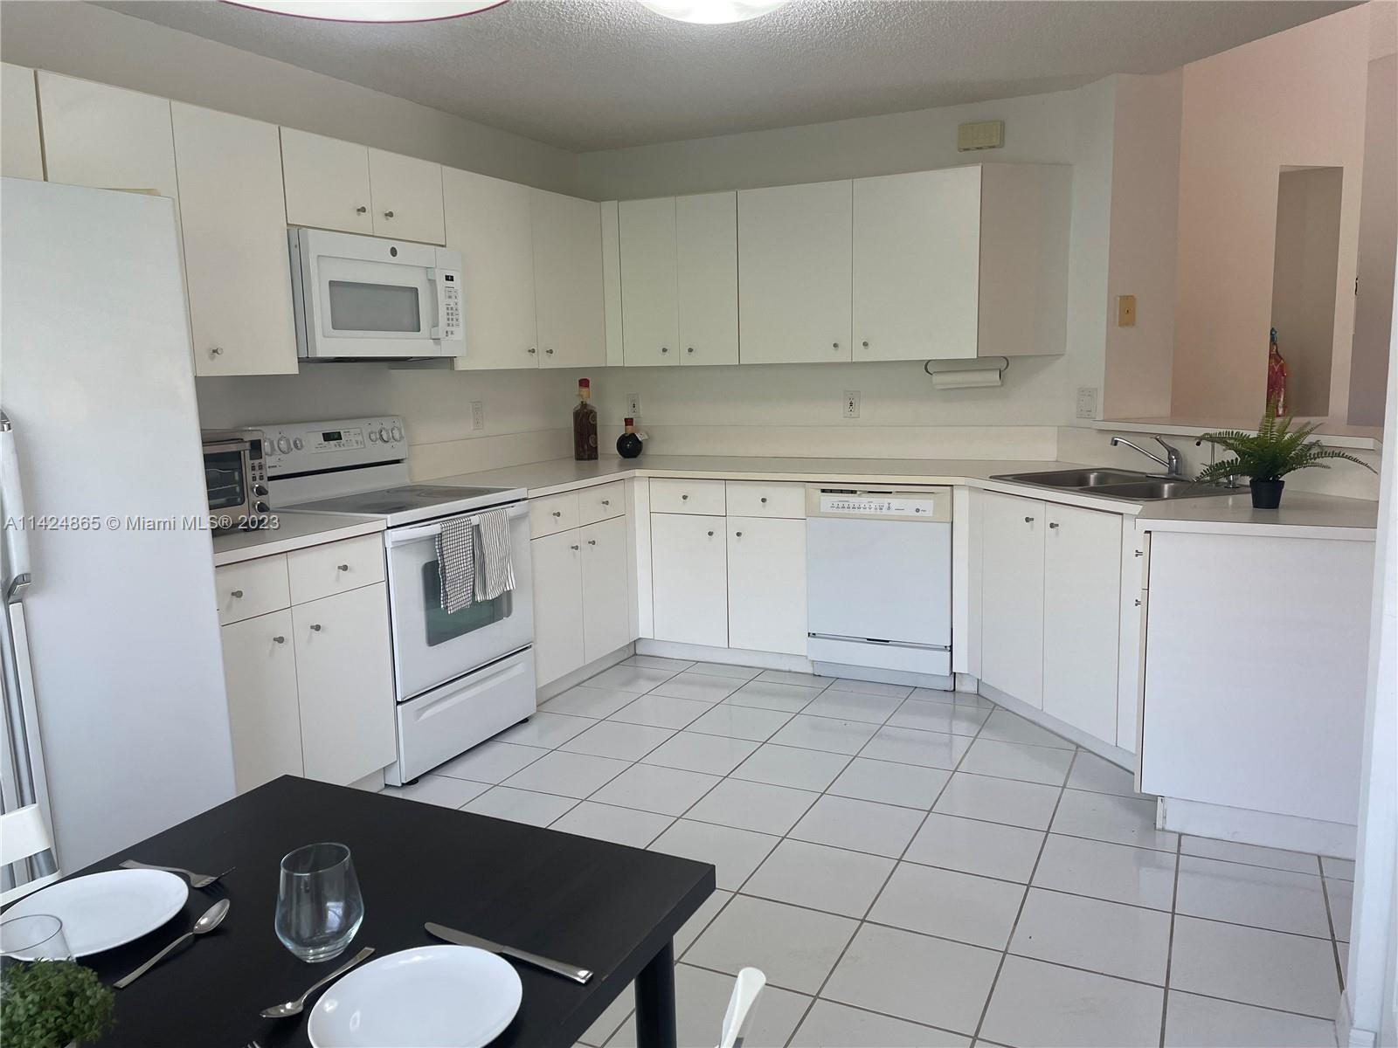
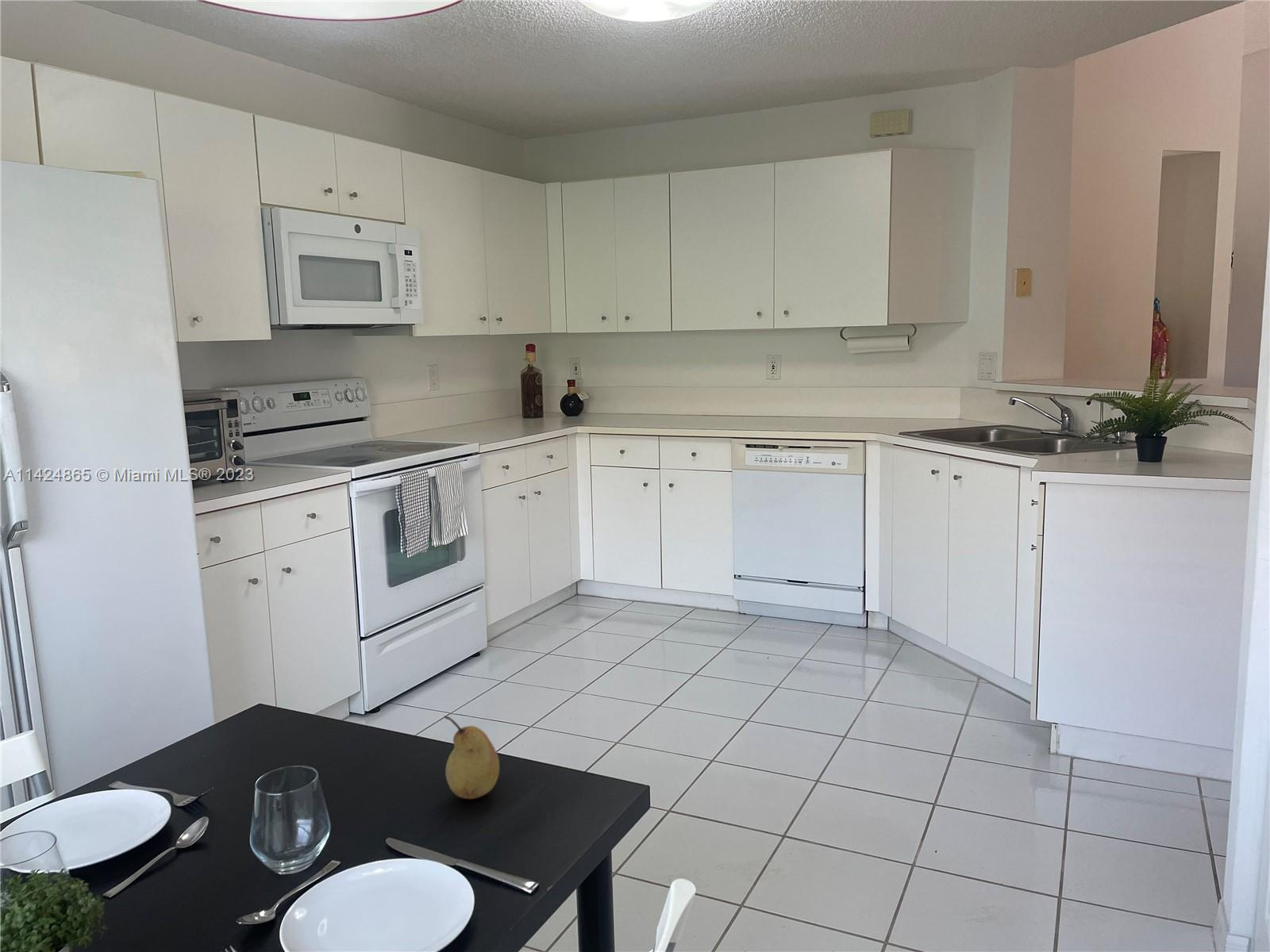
+ fruit (471, 756)
